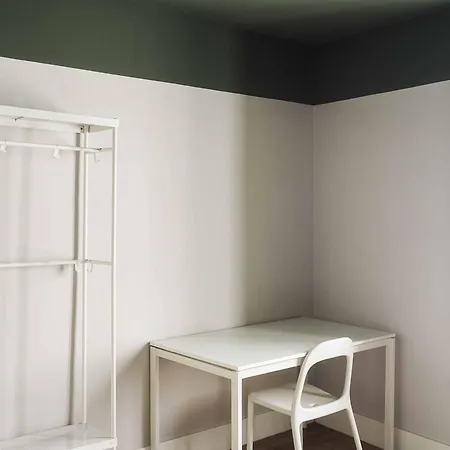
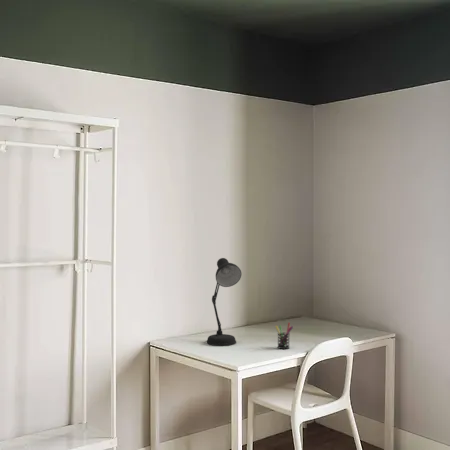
+ desk lamp (216, 297)
+ pen holder (283, 334)
